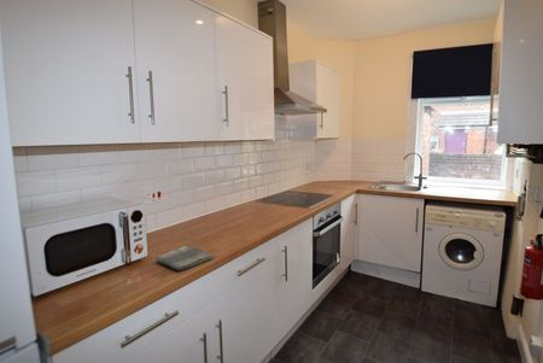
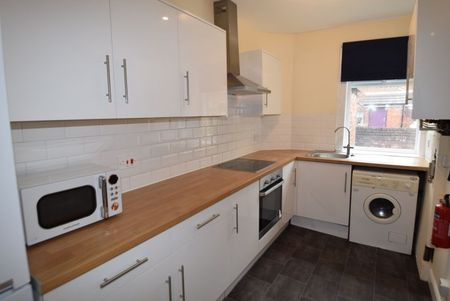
- dish towel (185, 256)
